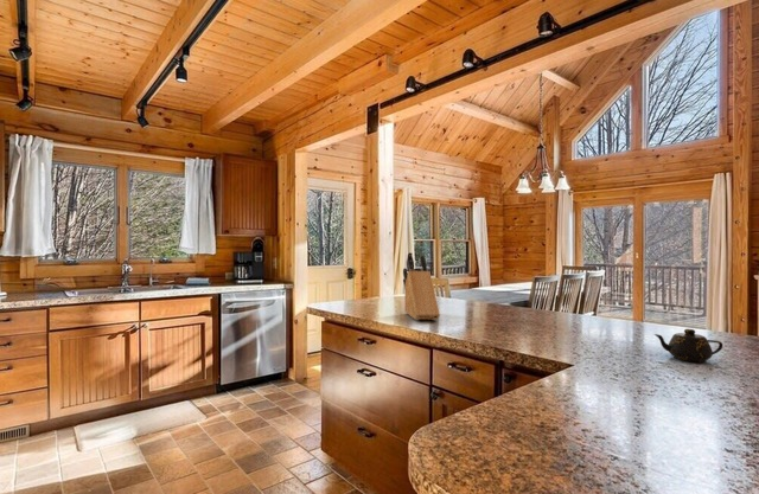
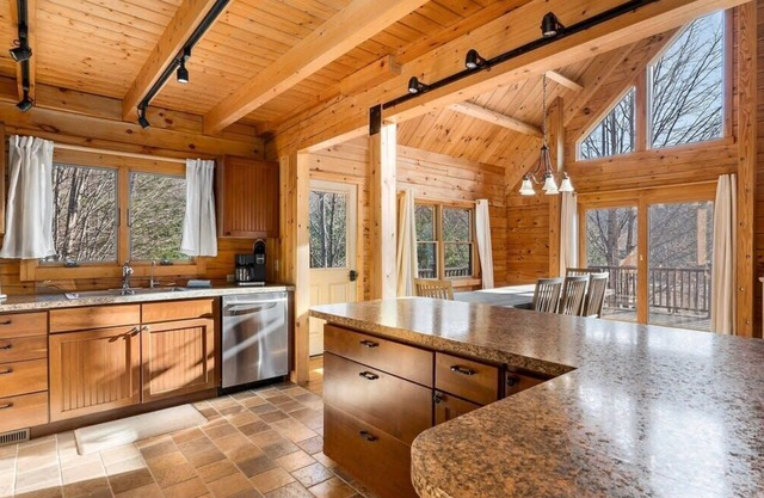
- knife block (419, 283)
- teapot (687, 344)
